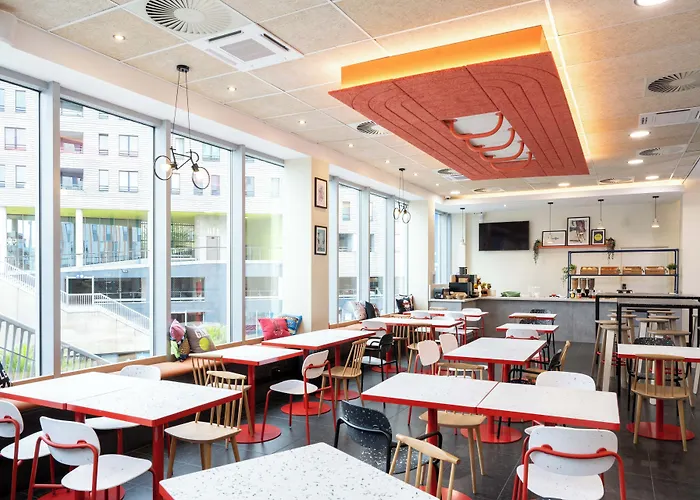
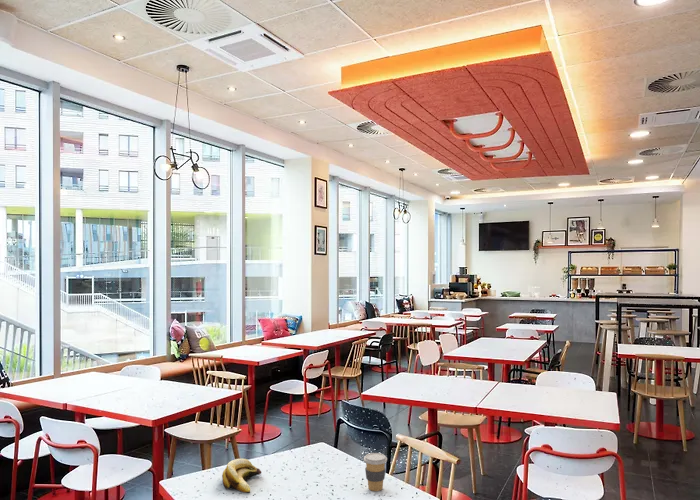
+ banana (244, 472)
+ coffee cup (375, 472)
